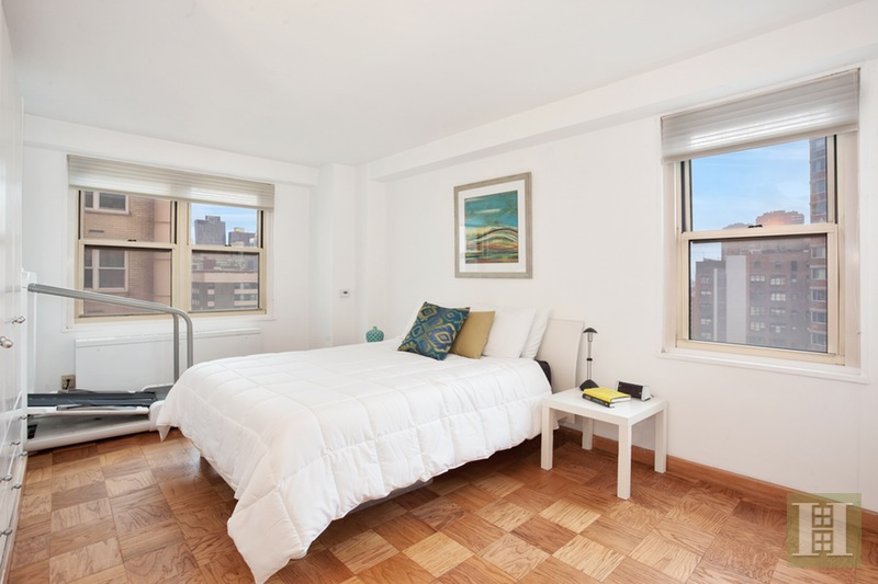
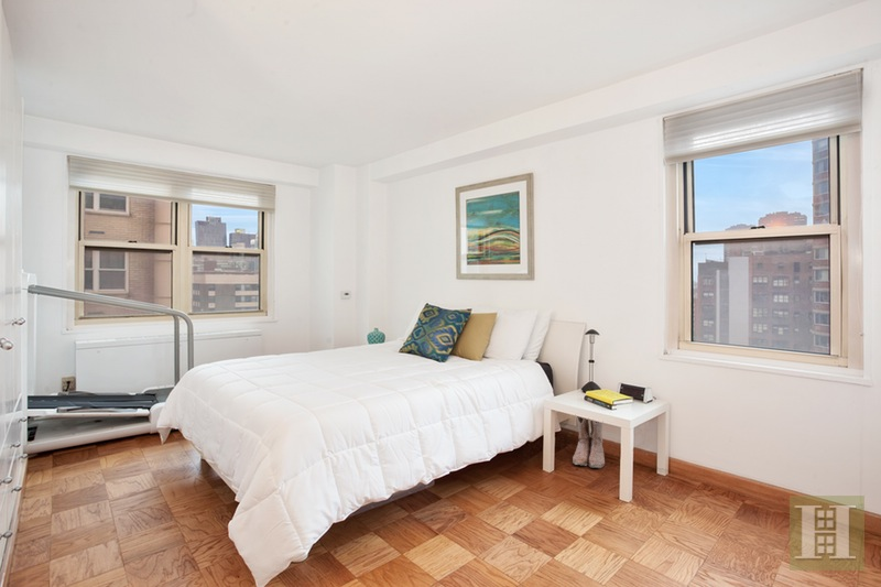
+ boots (589, 435)
